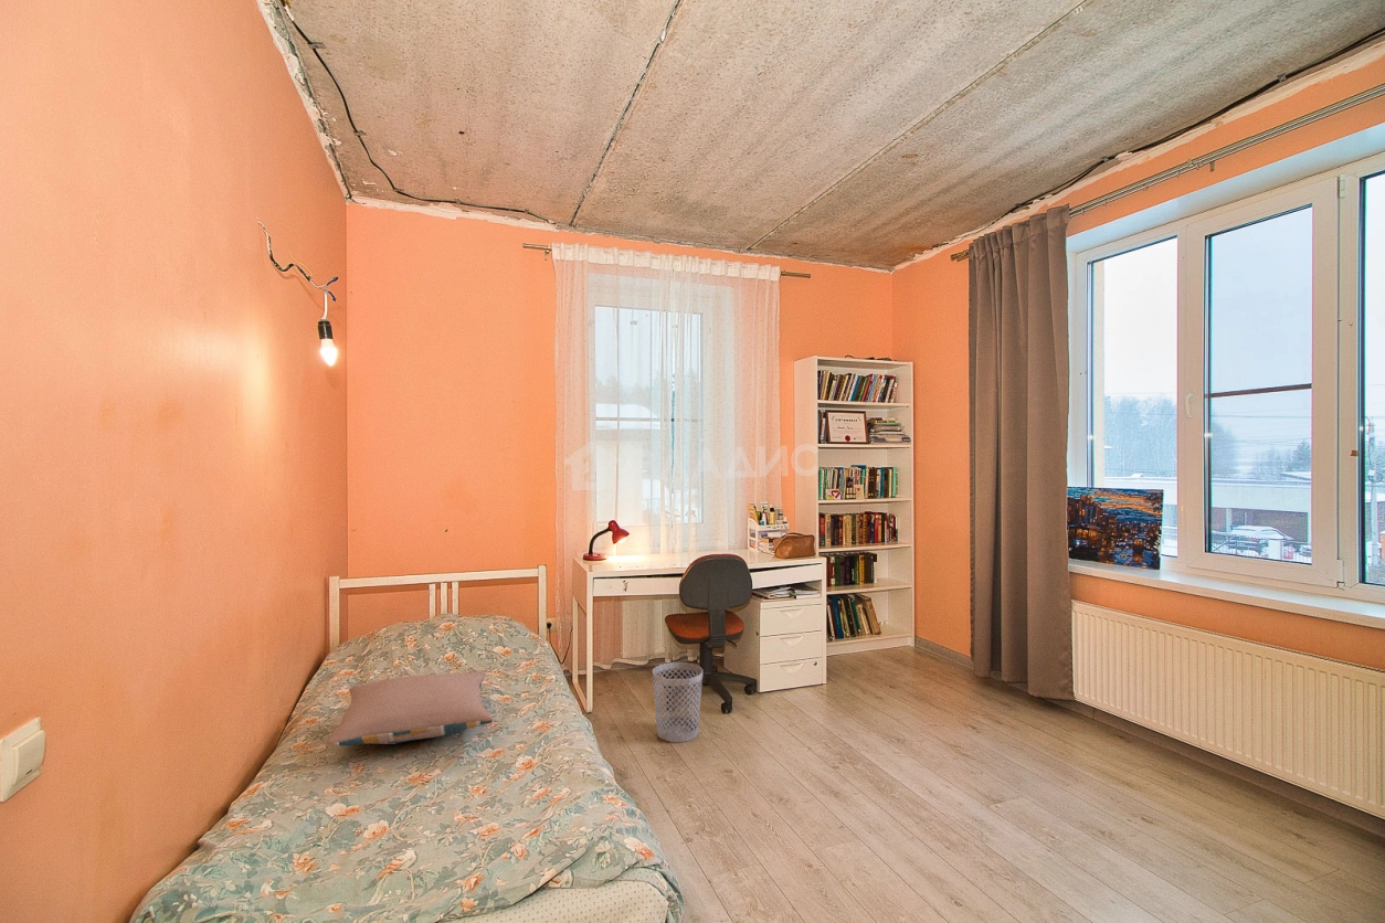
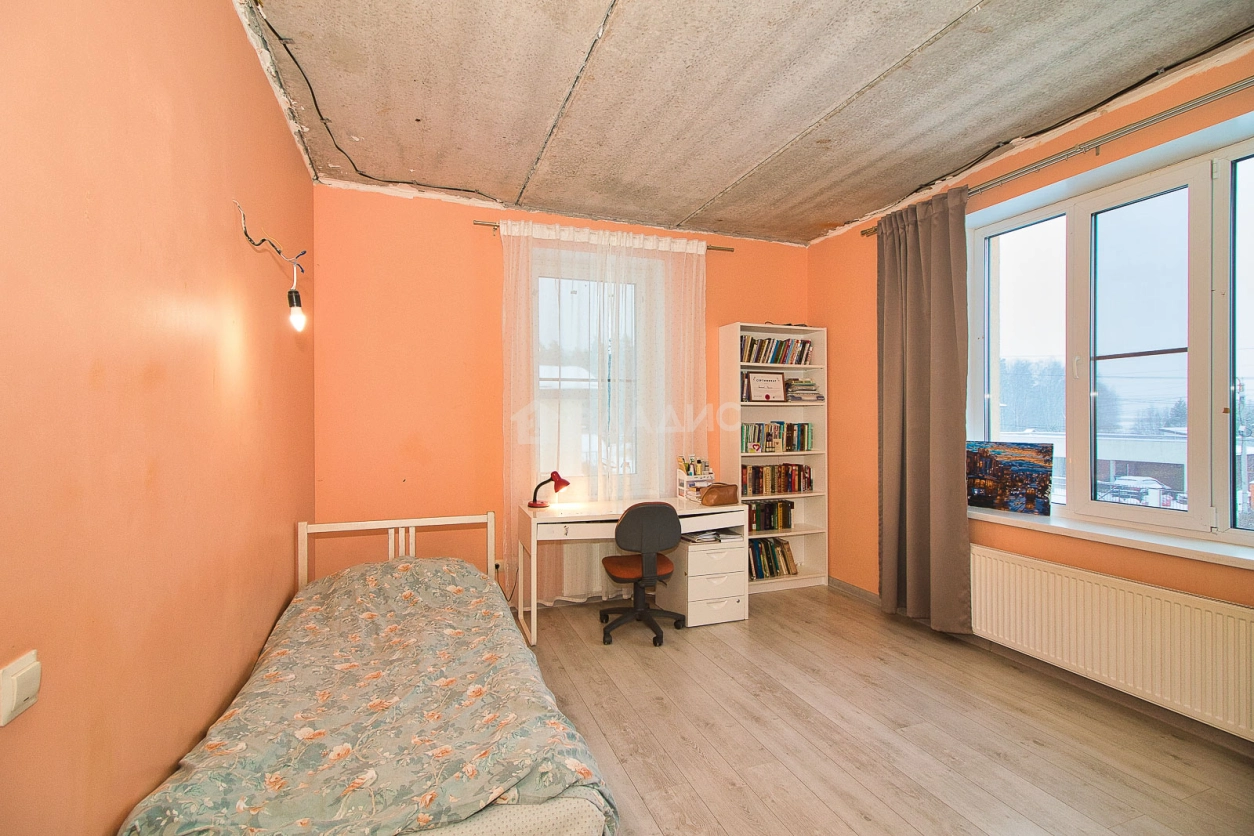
- pillow (416, 705)
- wastebasket (677, 702)
